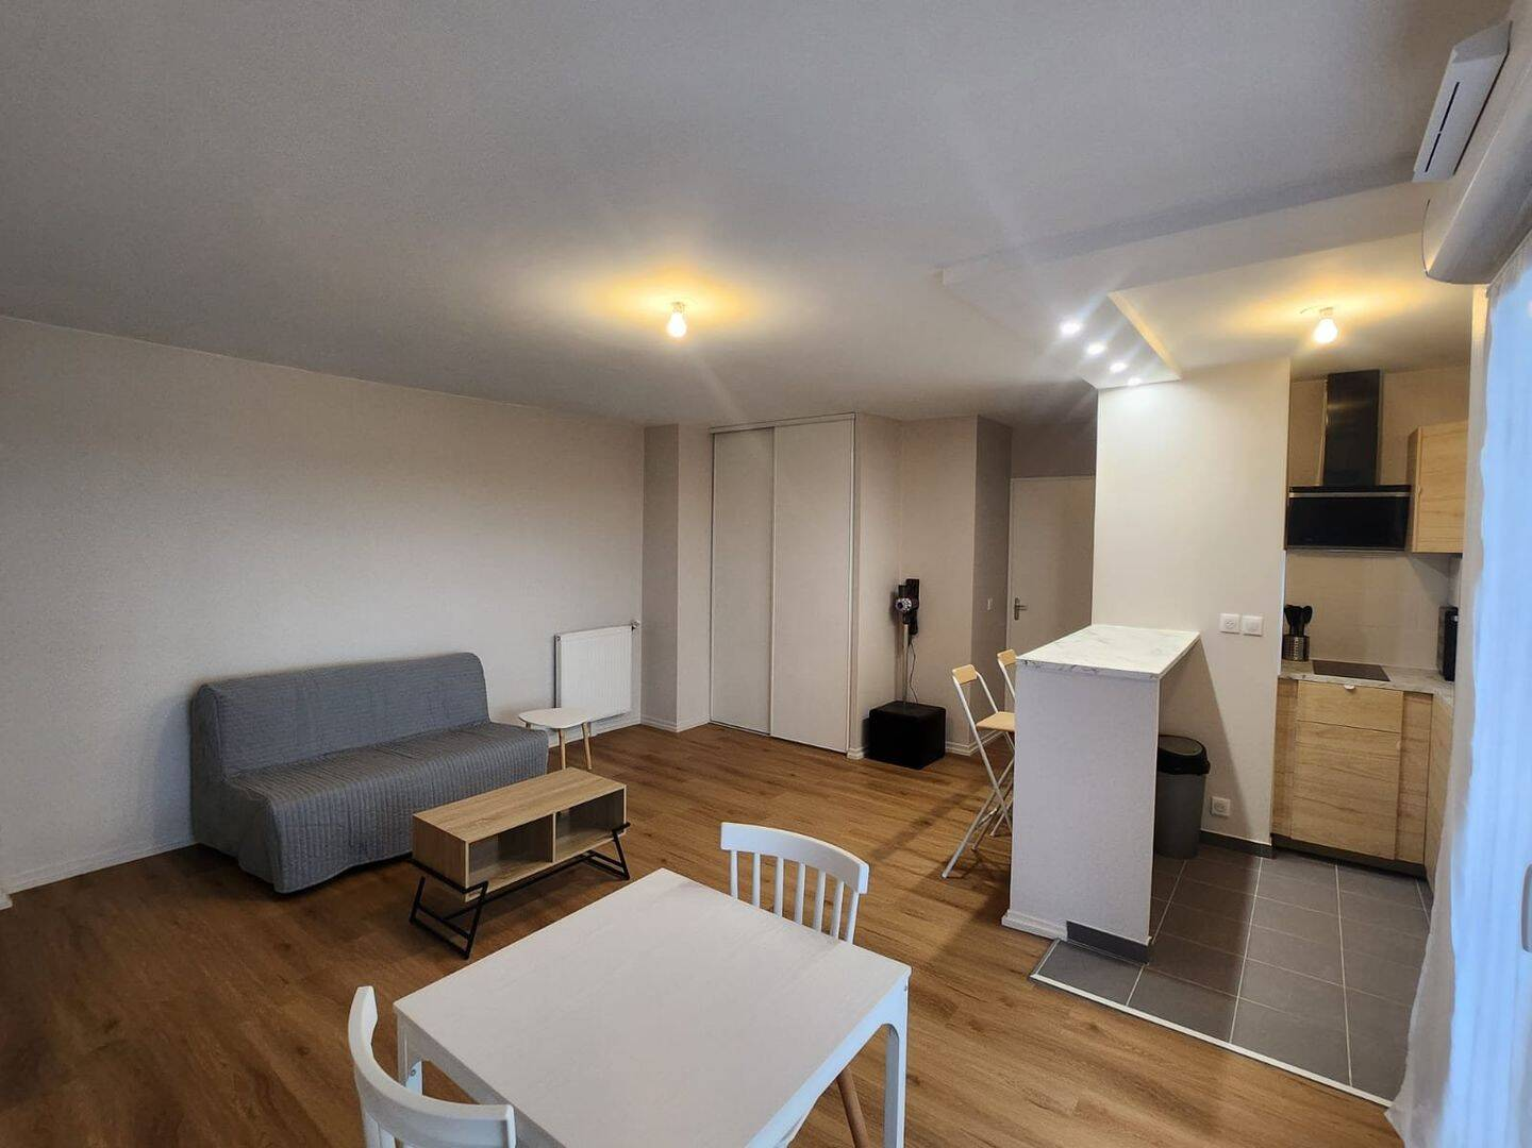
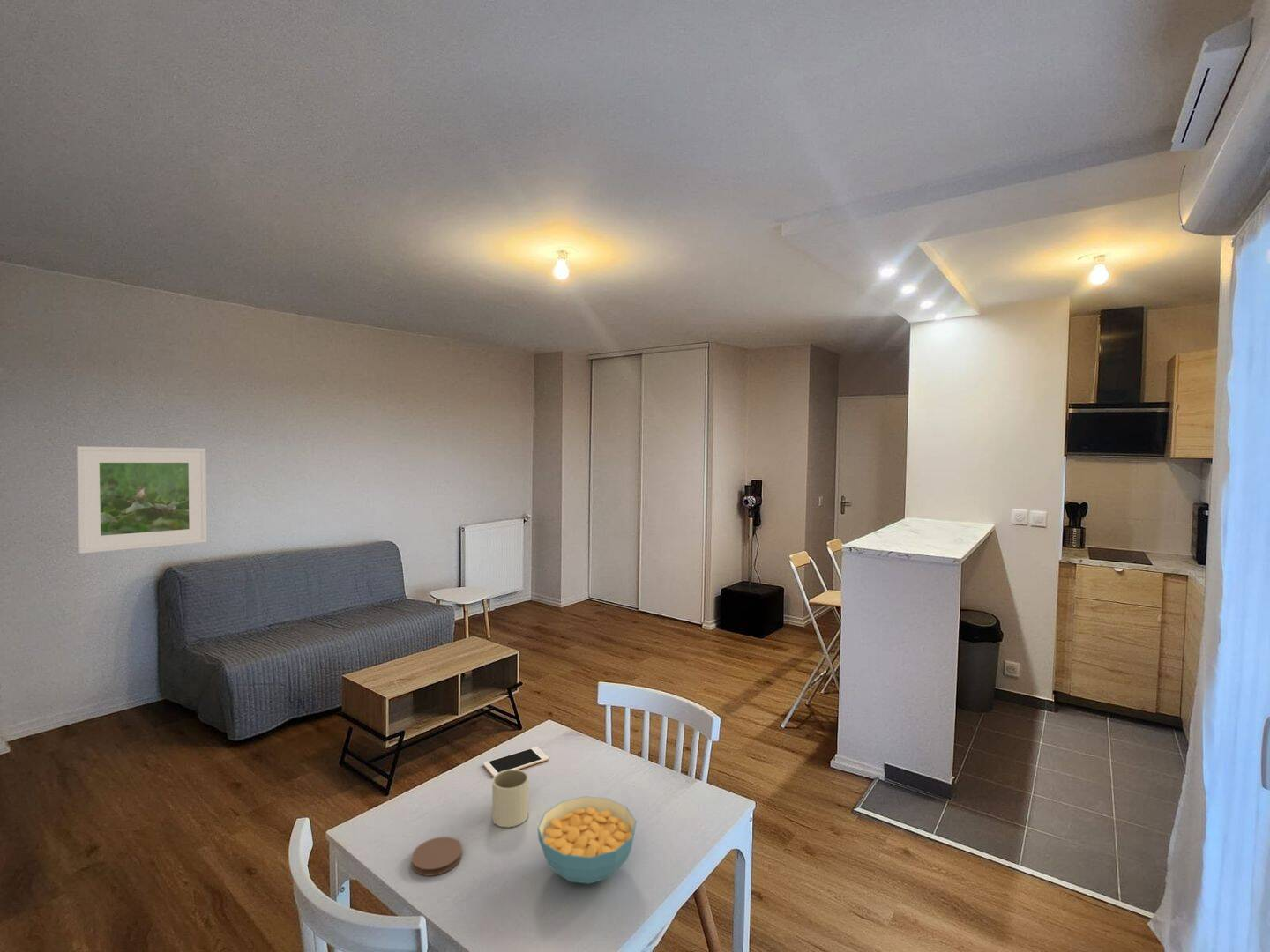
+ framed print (146, 497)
+ cereal bowl (586, 848)
+ mug (511, 792)
+ coaster (437, 855)
+ cell phone (516, 761)
